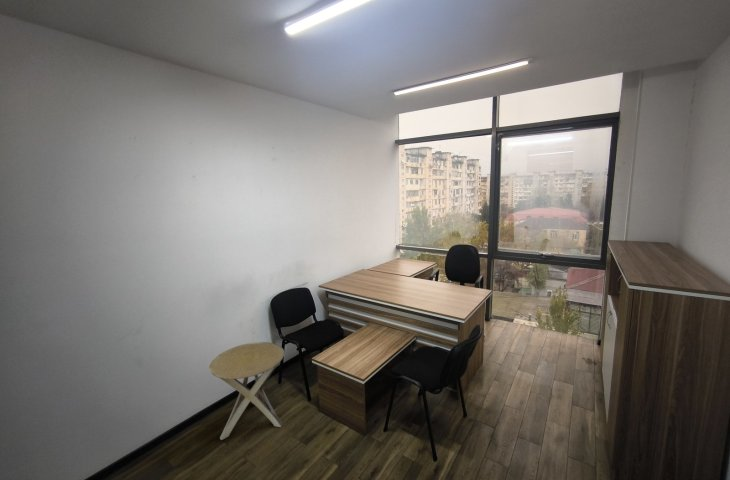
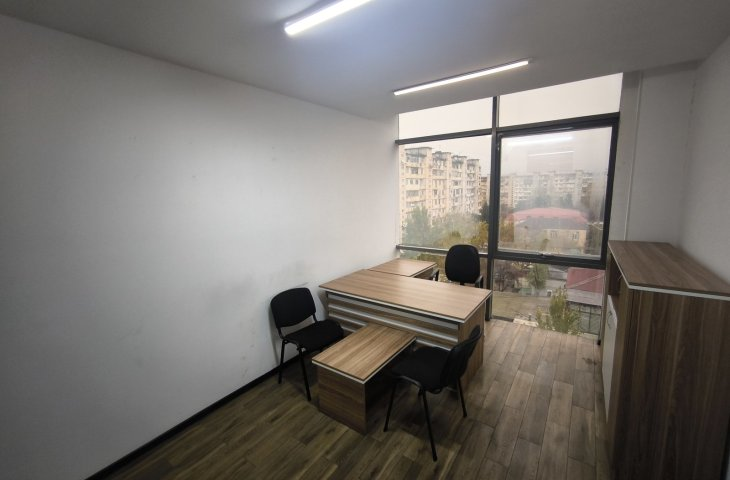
- side table (250, 389)
